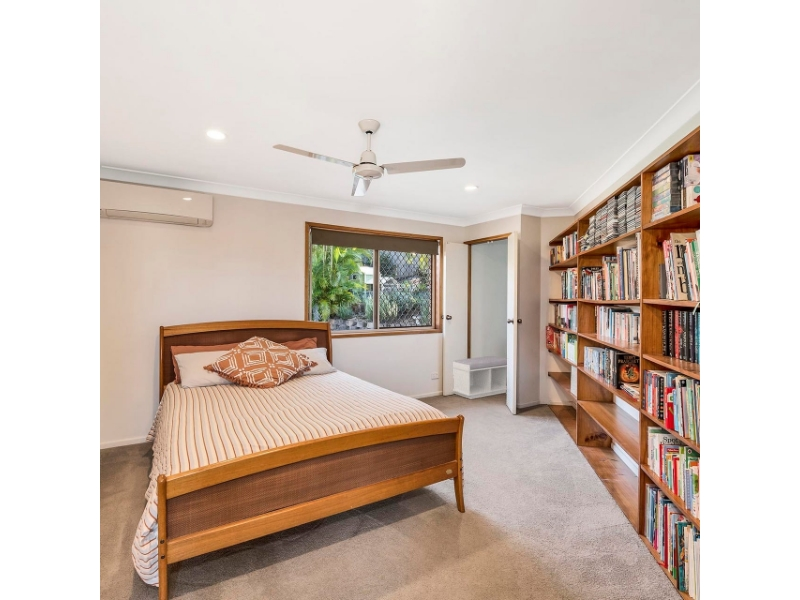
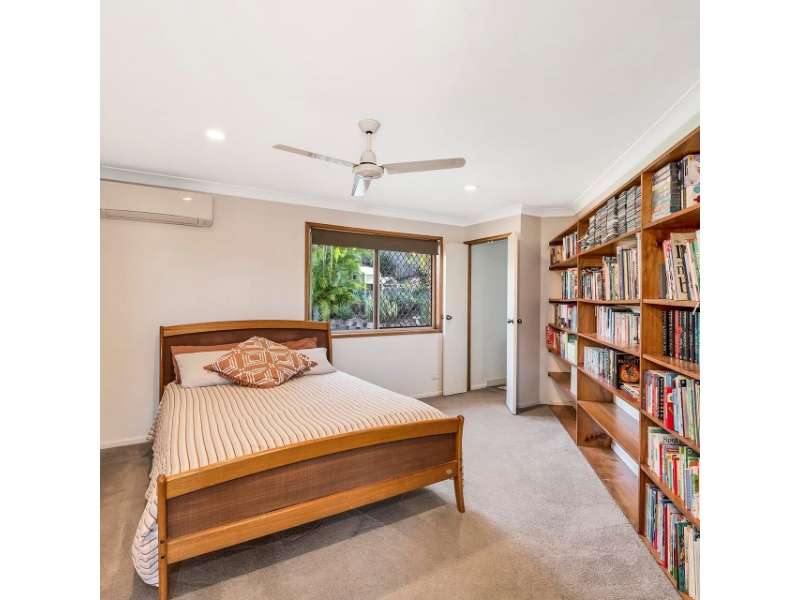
- bench (481, 376)
